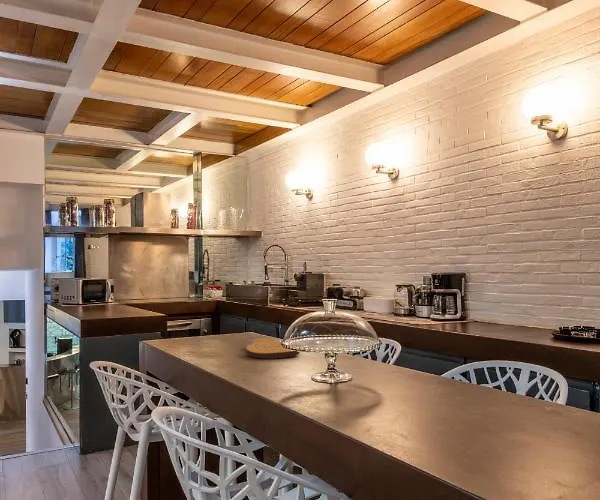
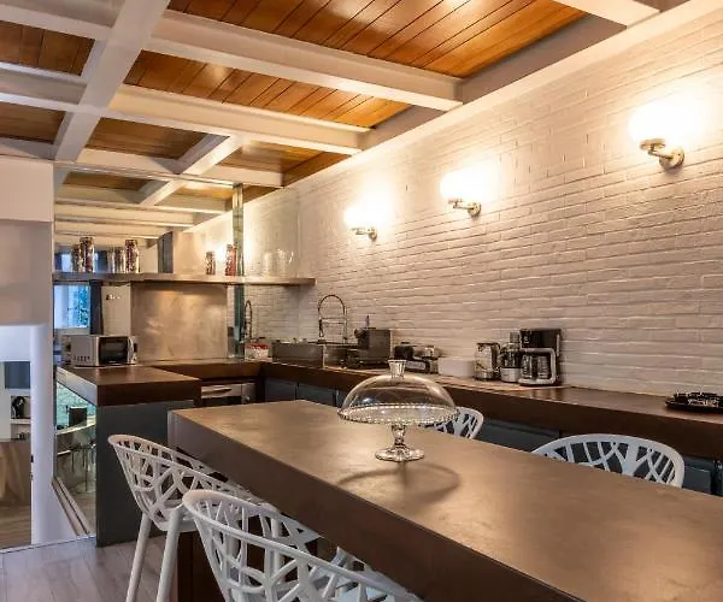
- key chain (267, 346)
